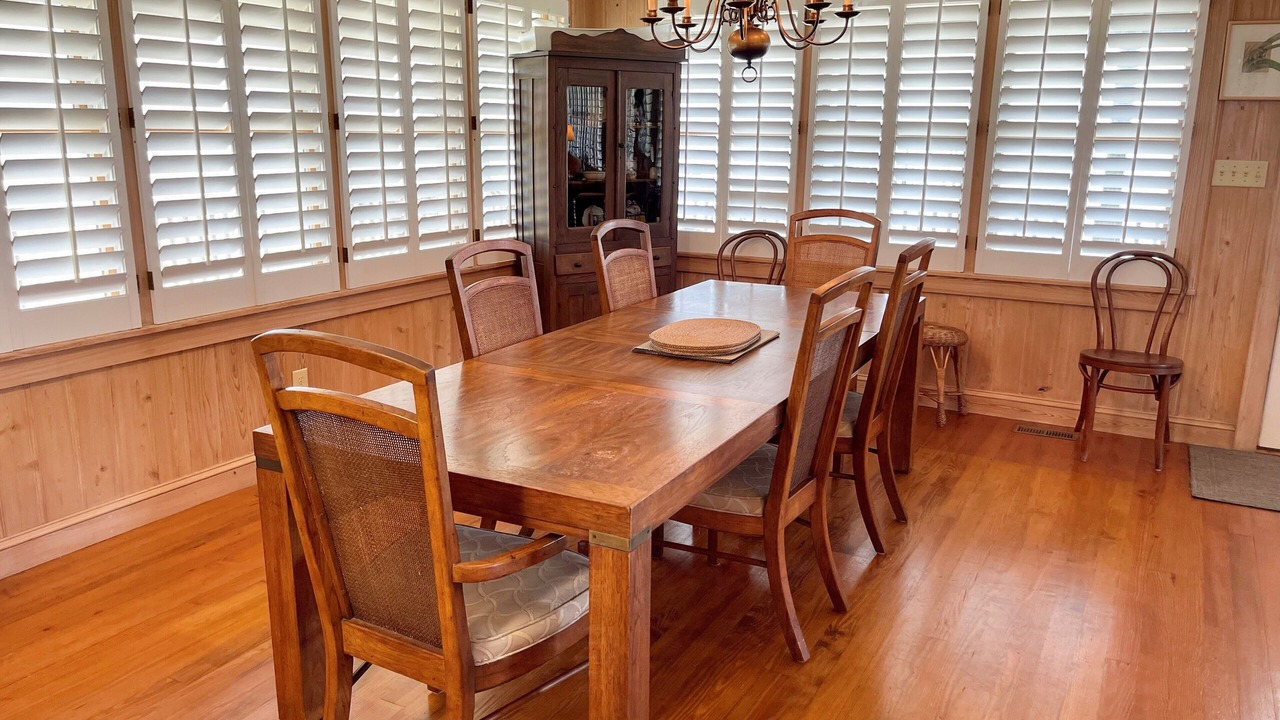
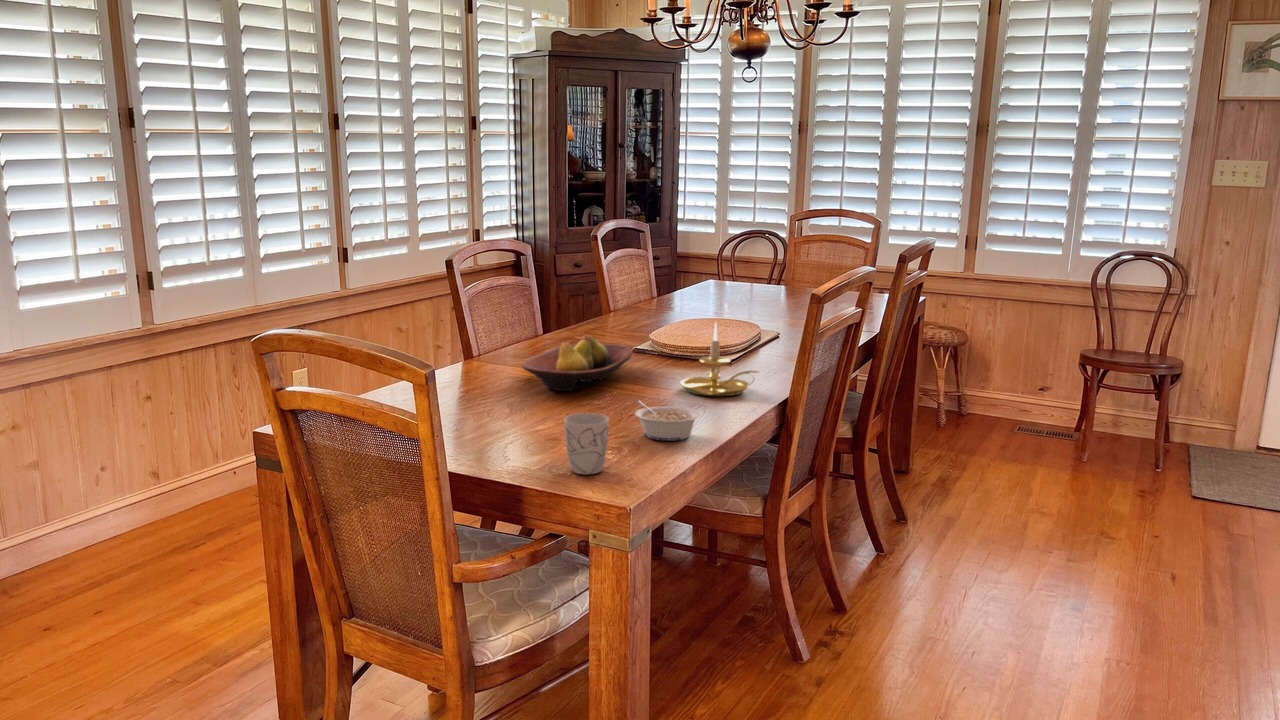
+ candle holder (720, 357)
+ legume (664, 422)
+ mug (585, 441)
+ fruit bowl (579, 359)
